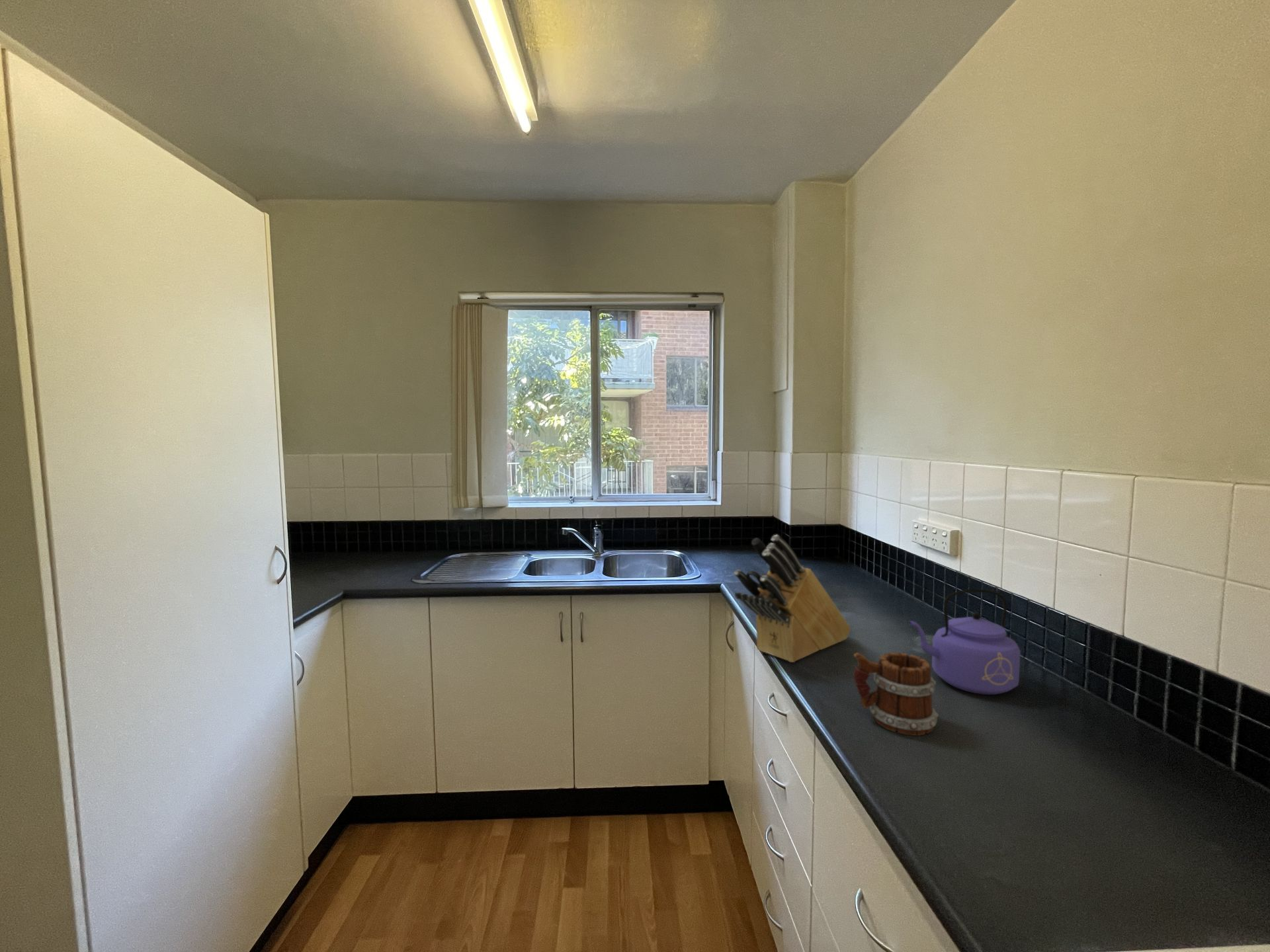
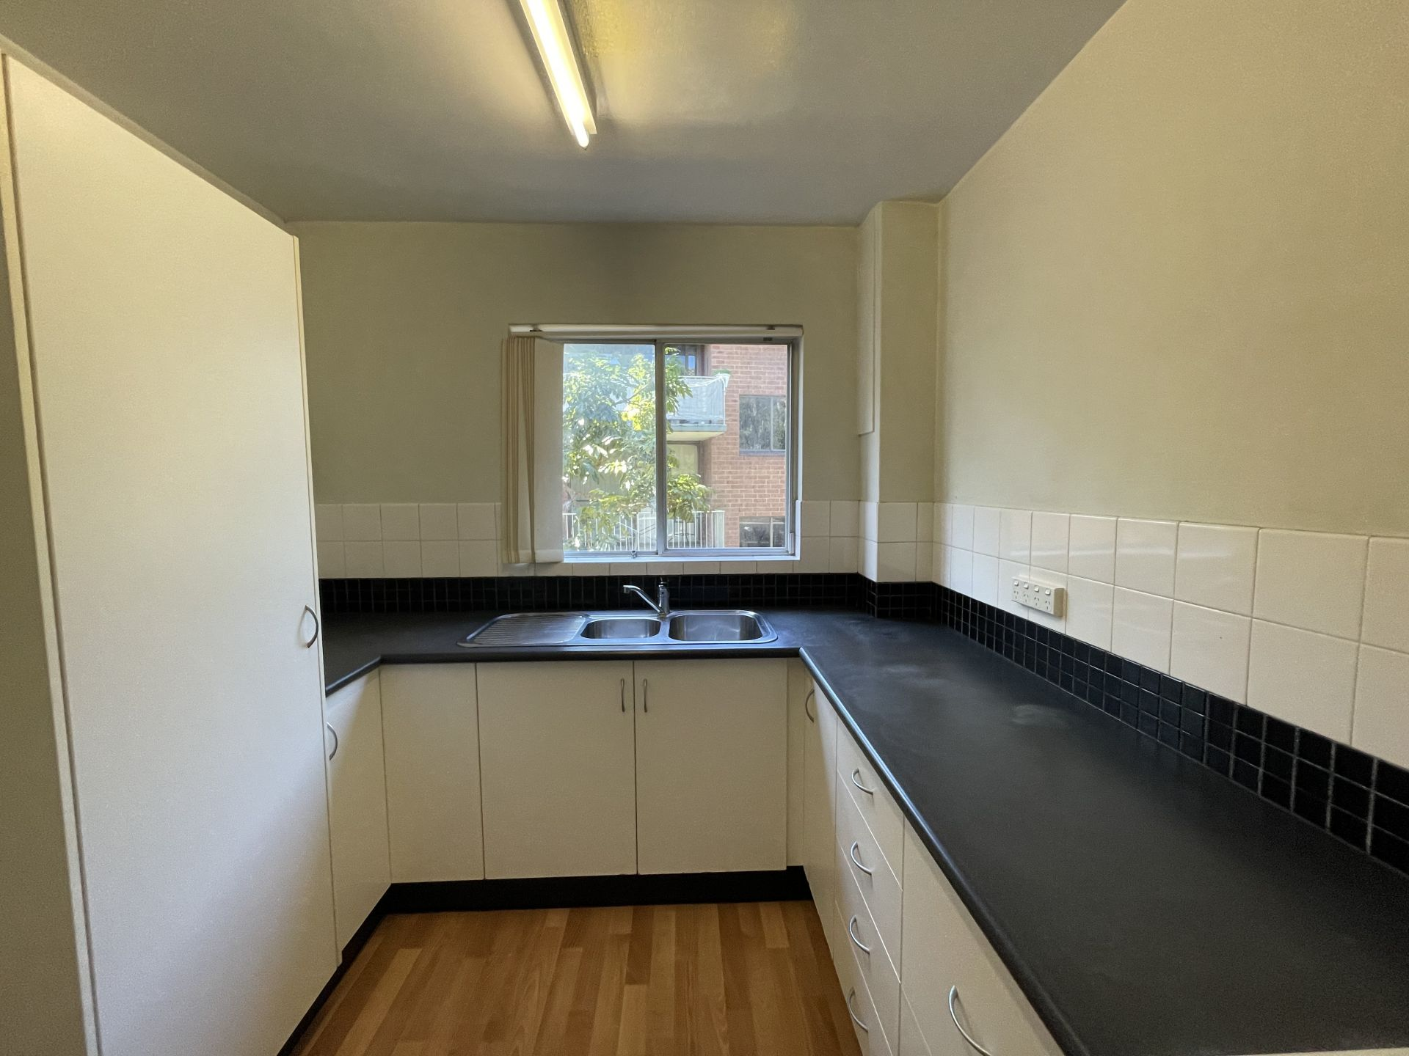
- knife block (794, 589)
- kettle (961, 635)
- mug (895, 688)
